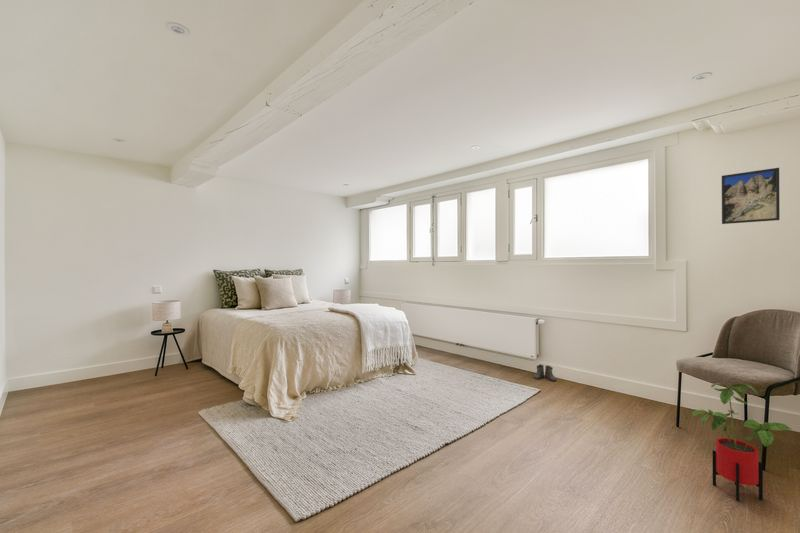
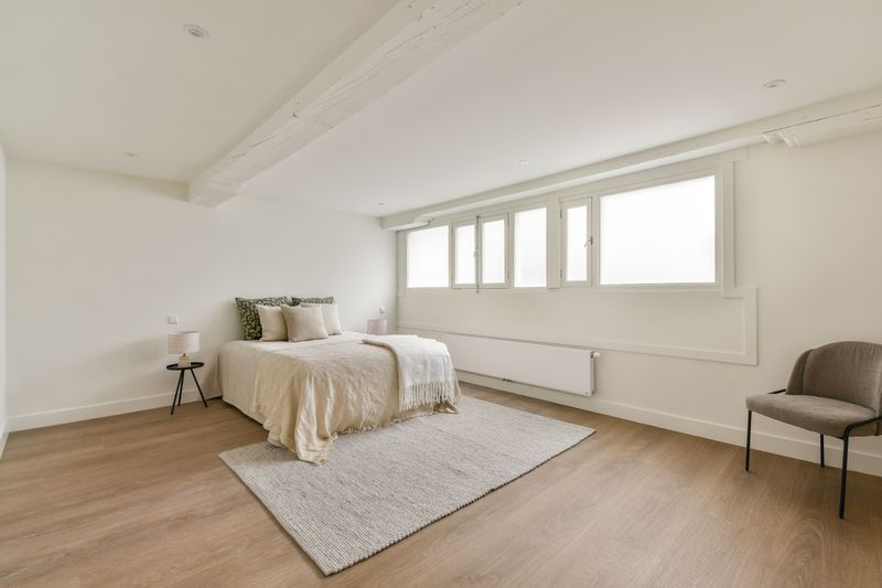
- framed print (749, 197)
- boots (543, 372)
- house plant (738, 440)
